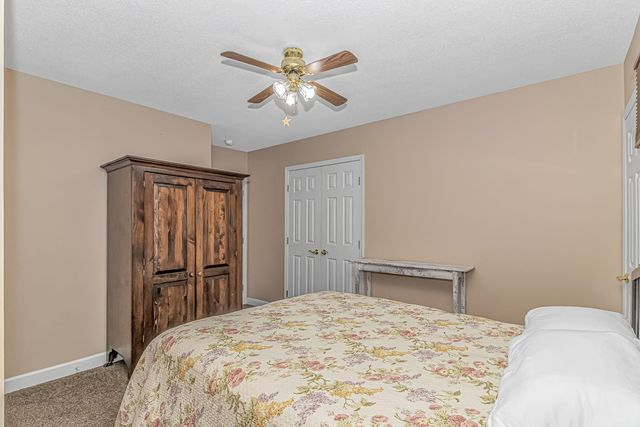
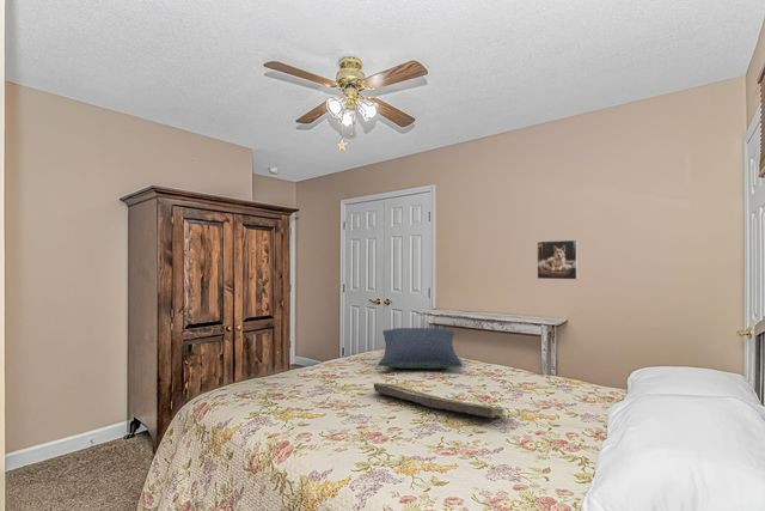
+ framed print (556, 260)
+ pillow (418, 347)
+ tray (433, 395)
